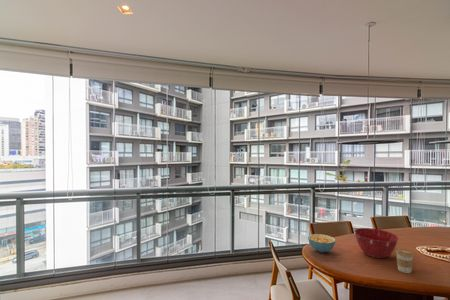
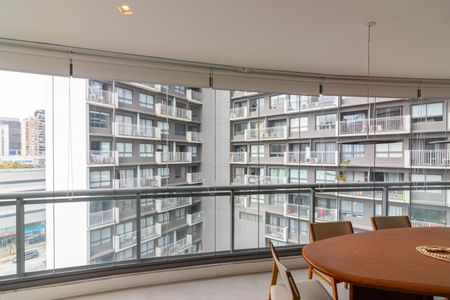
- coffee cup (404, 260)
- cereal bowl (321, 244)
- mixing bowl (375, 244)
